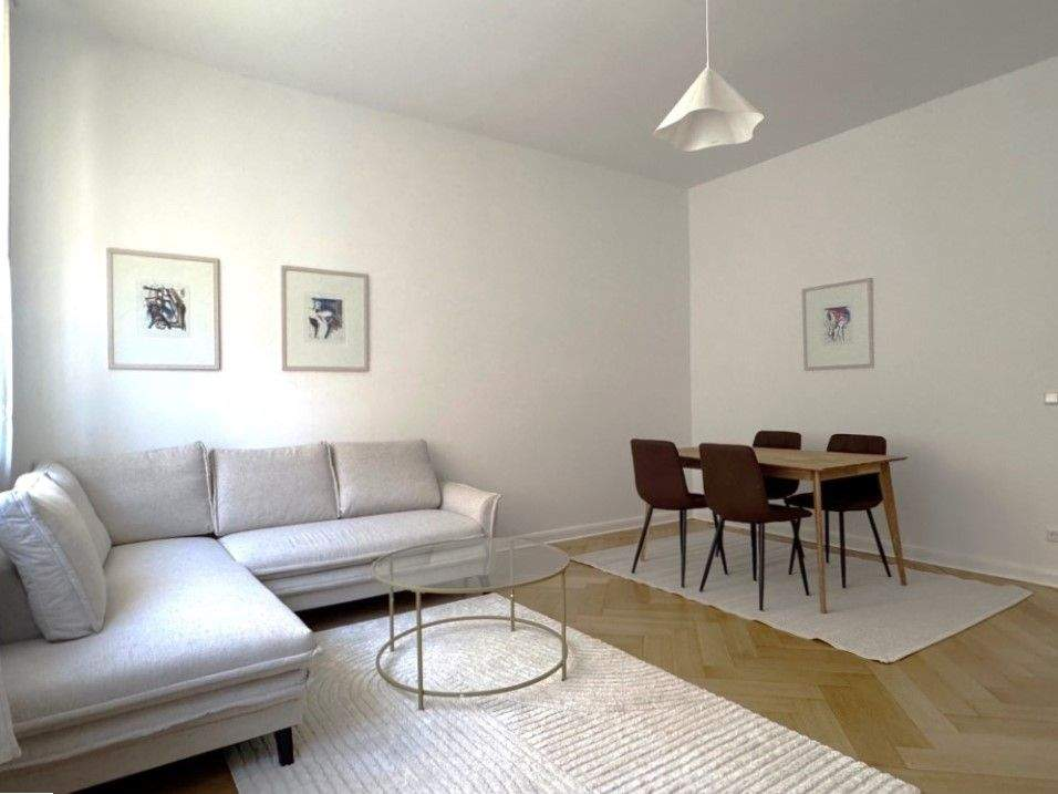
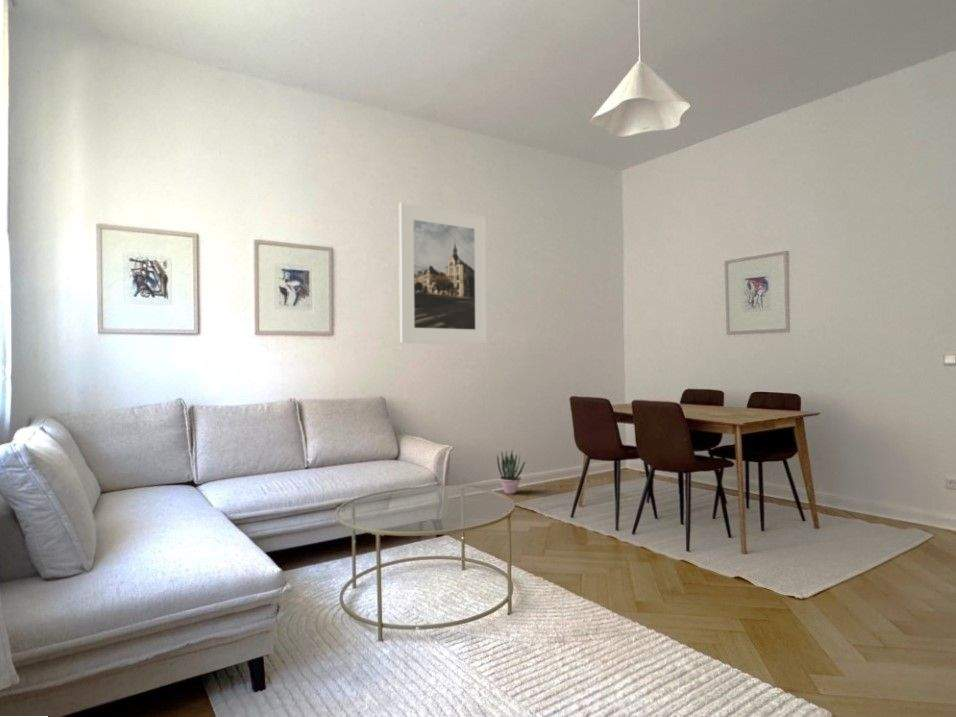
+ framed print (445, 276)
+ potted plant (510, 471)
